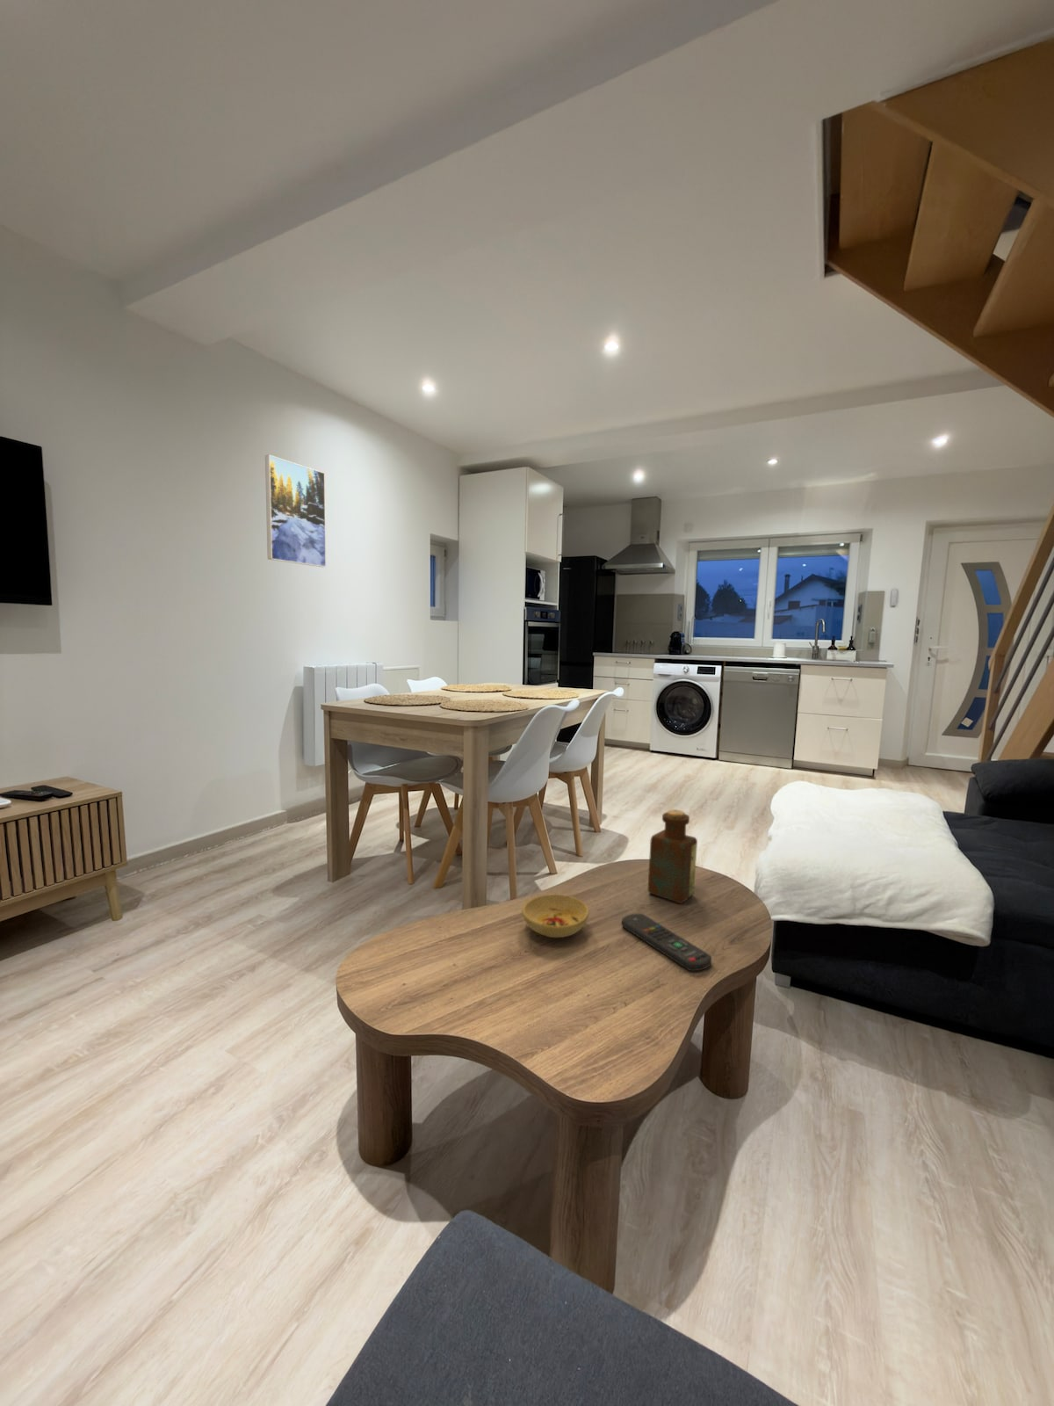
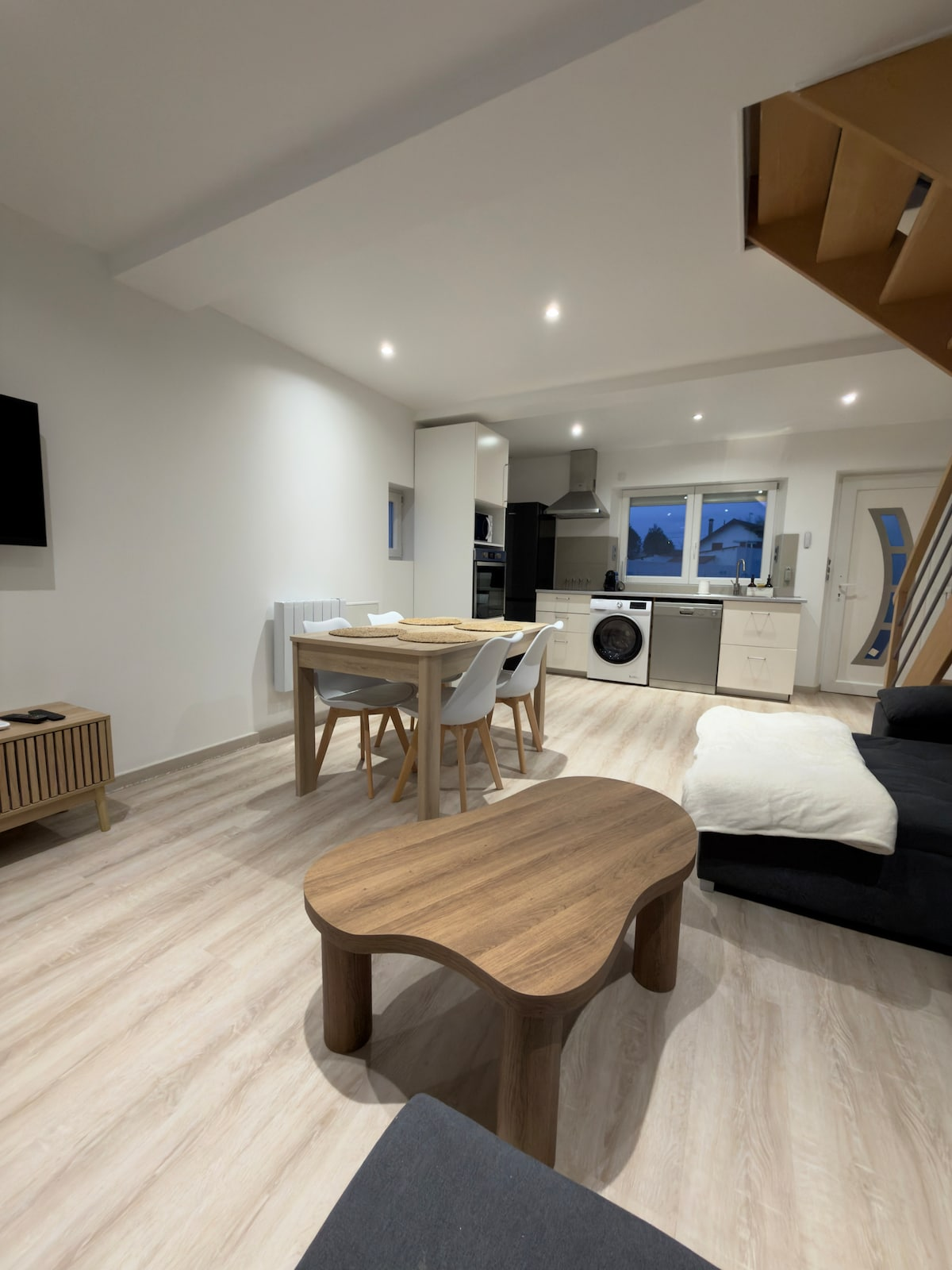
- bowl (555, 918)
- remote control (663, 940)
- bottle (673, 854)
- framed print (297, 514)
